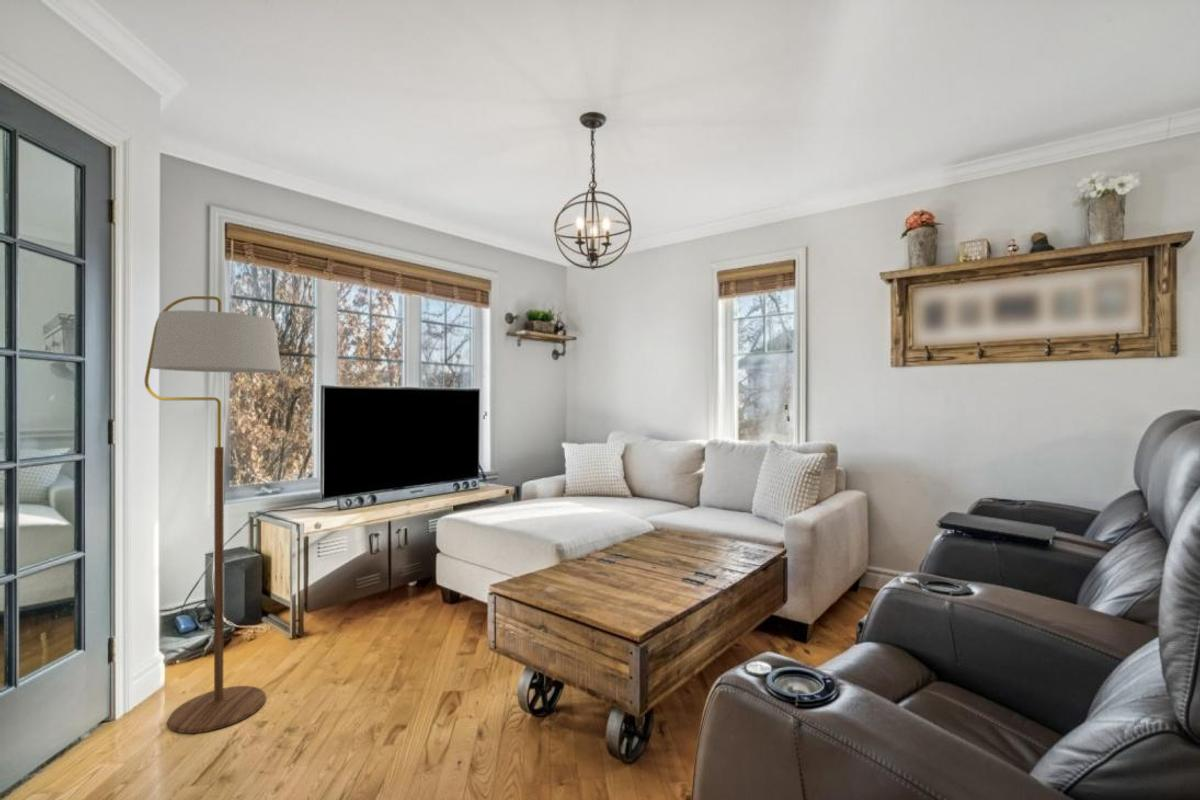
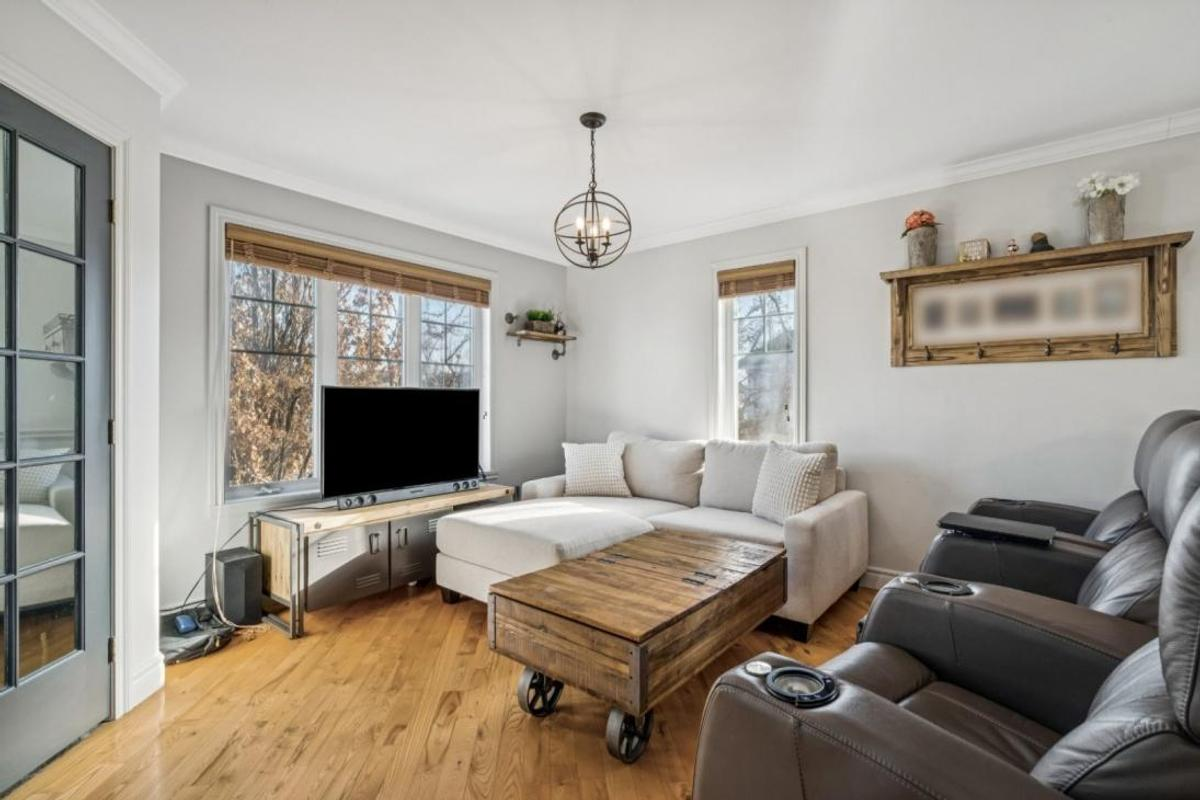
- floor lamp (214, 502)
